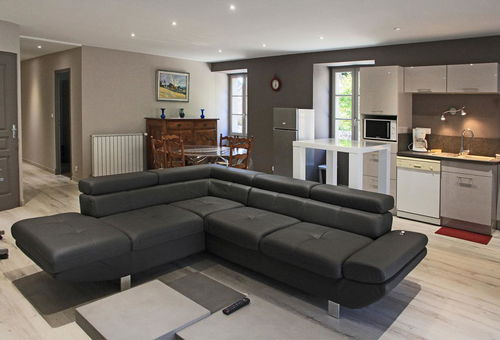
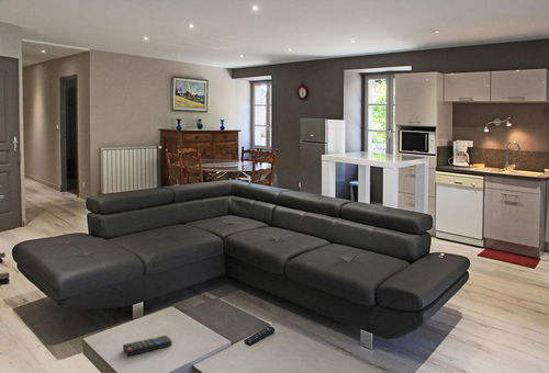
+ remote control (147, 344)
